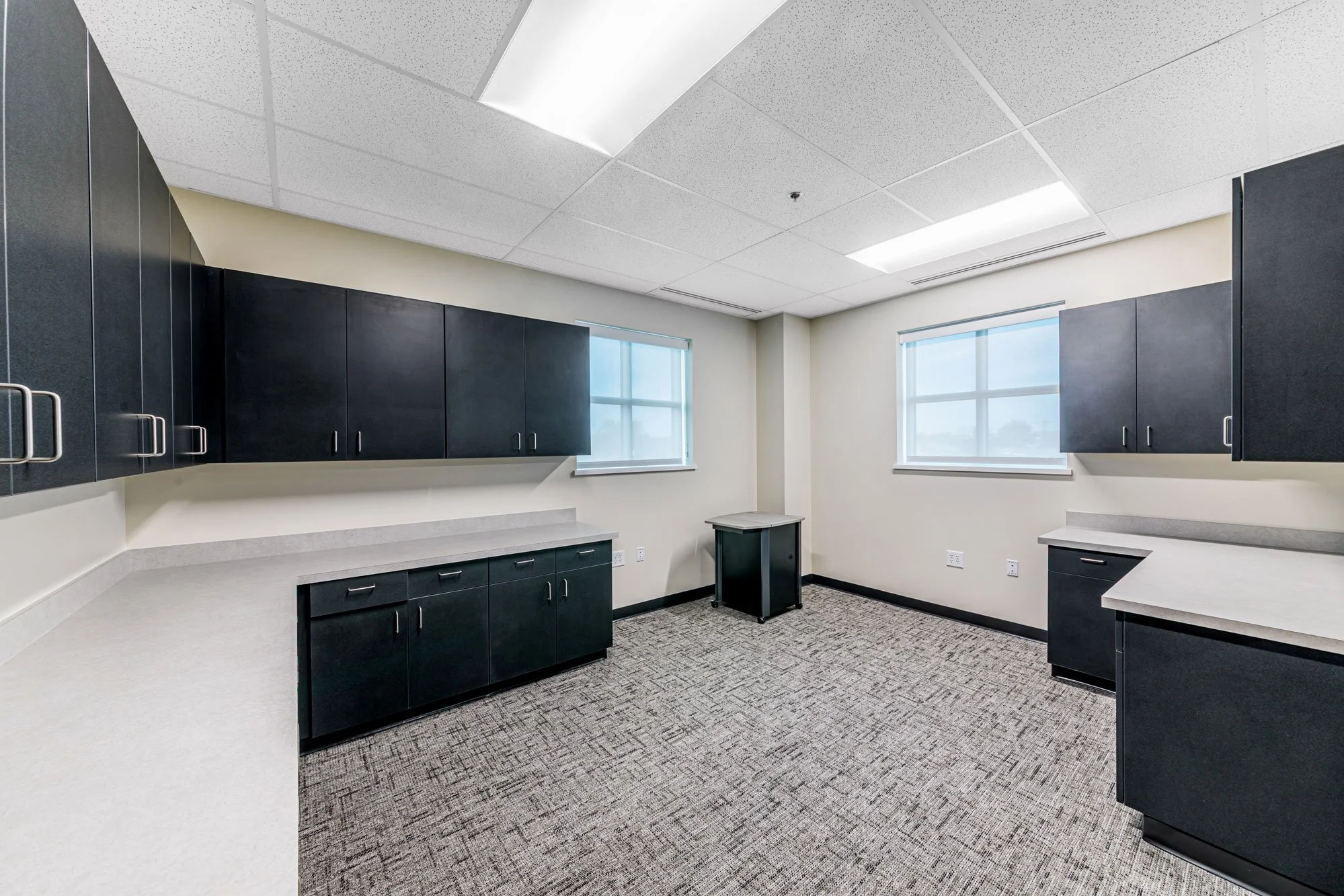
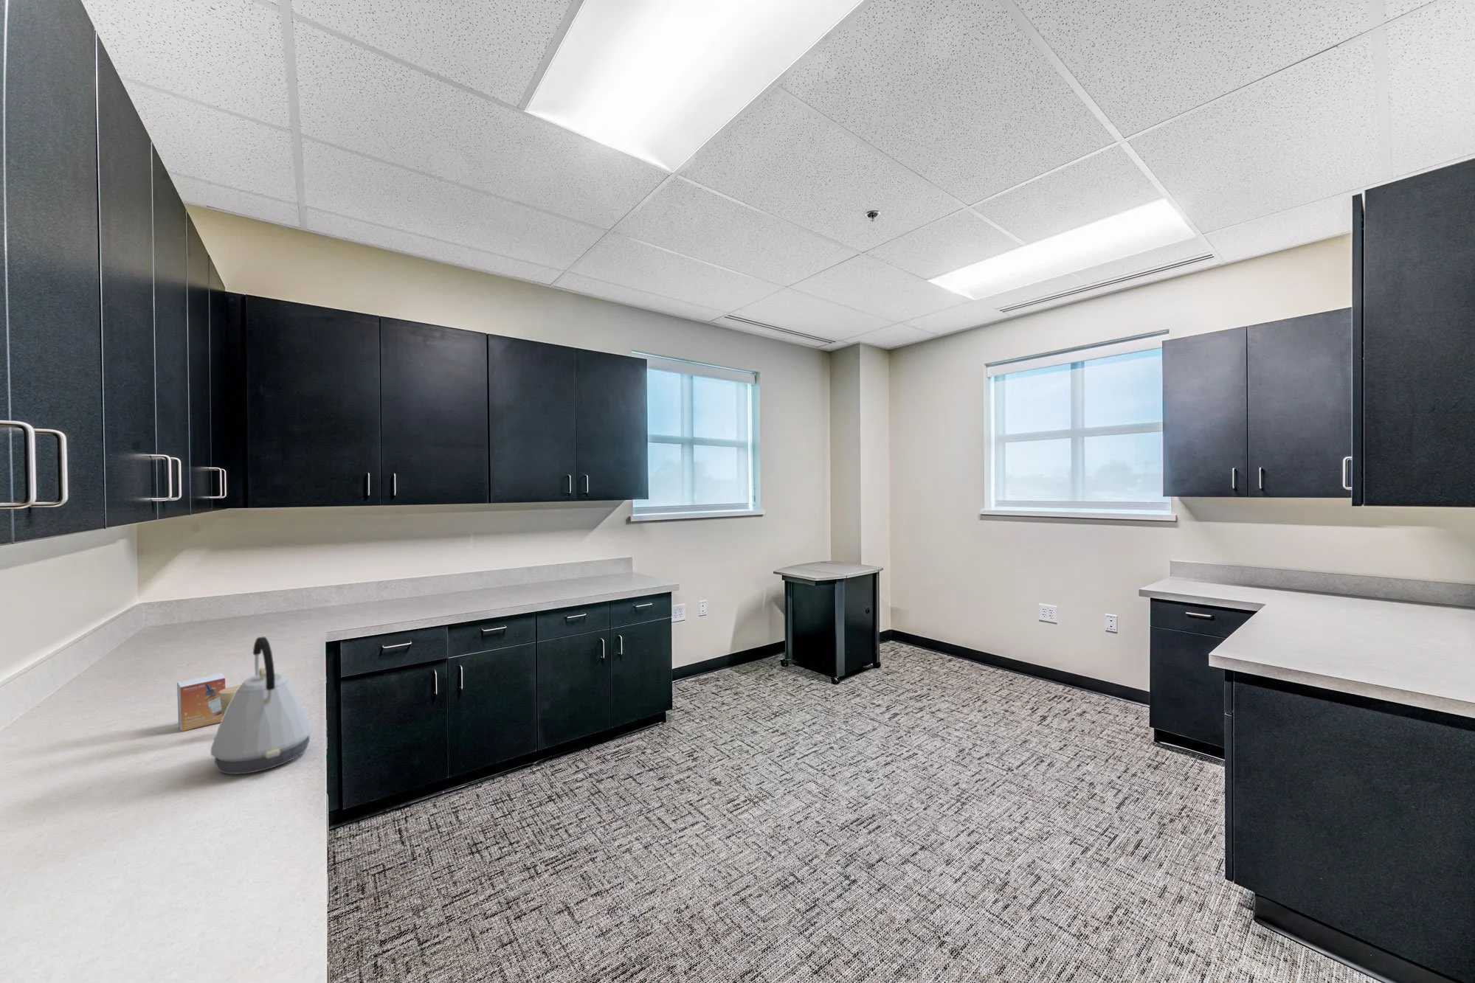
+ small box (202, 701)
+ kettle (262, 698)
+ candle (227, 707)
